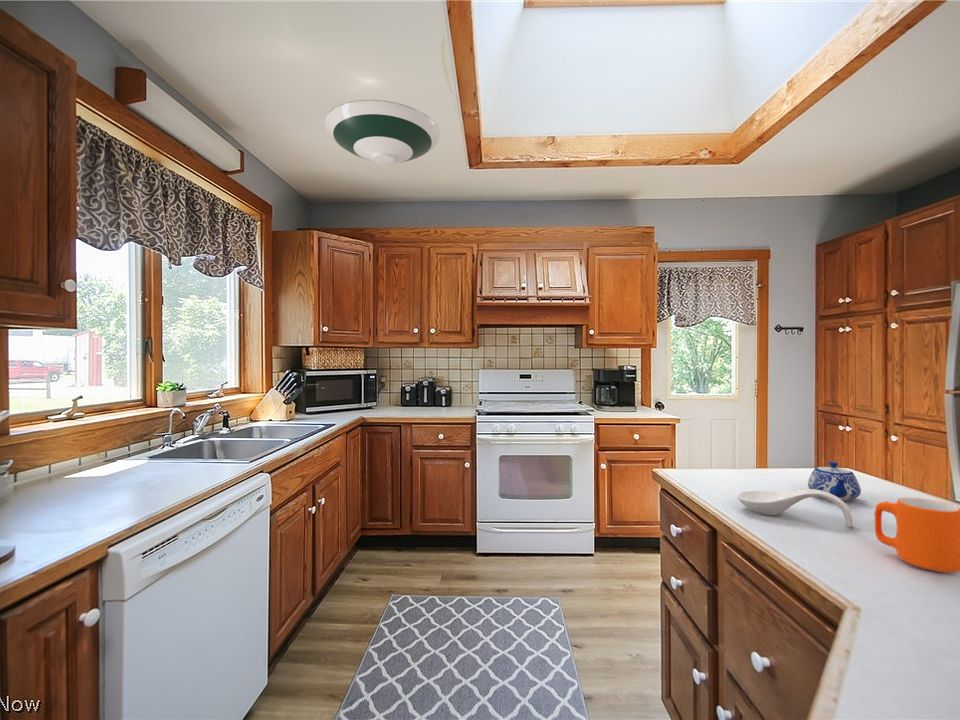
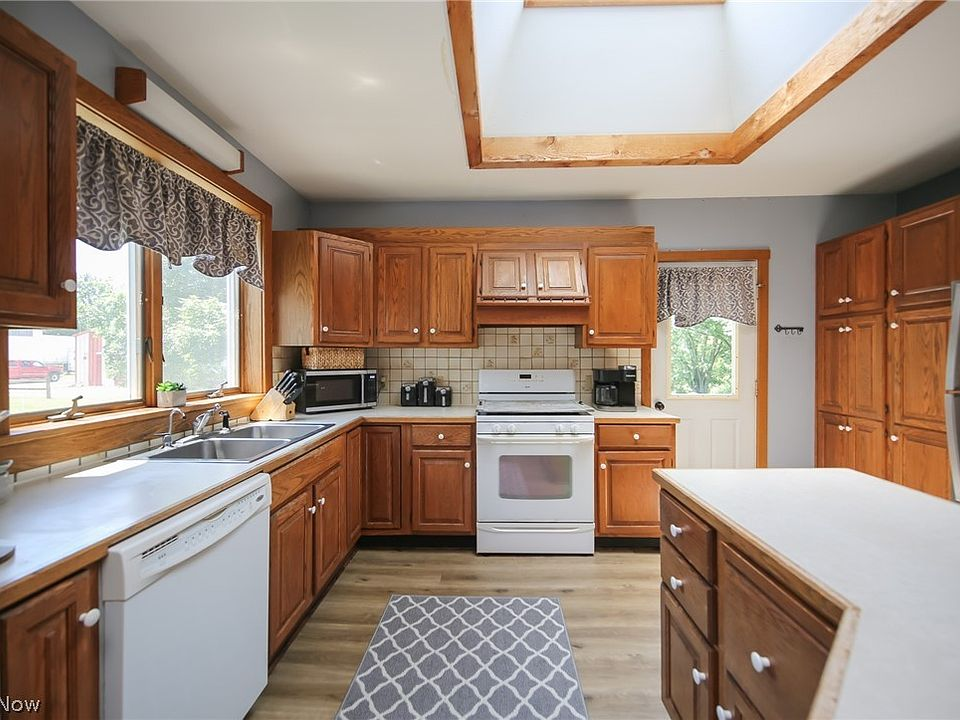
- teapot (834, 480)
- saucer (383, 146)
- spoon rest (791, 501)
- mug (917, 532)
